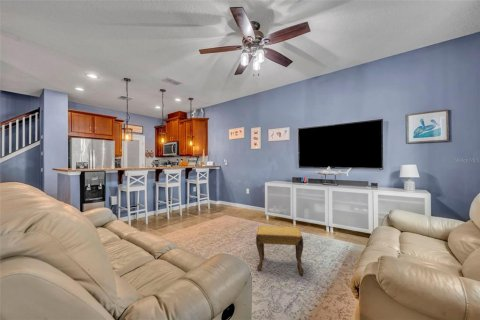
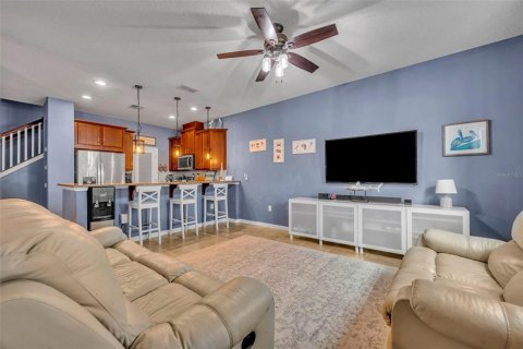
- footstool (281, 244)
